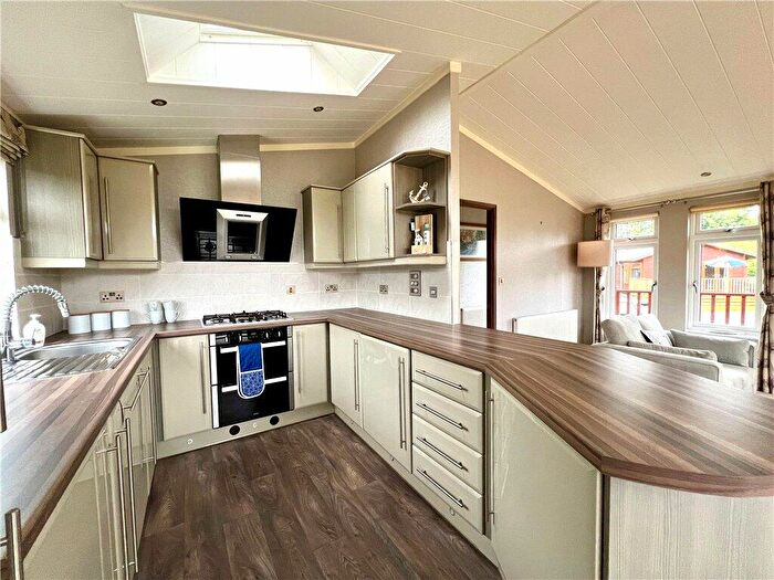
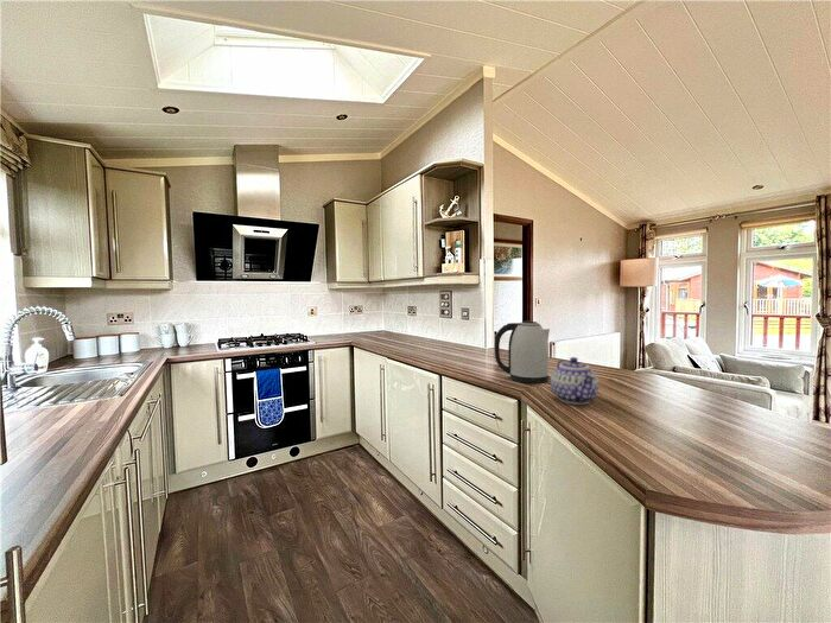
+ teapot (573, 379)
+ kettle (521, 349)
